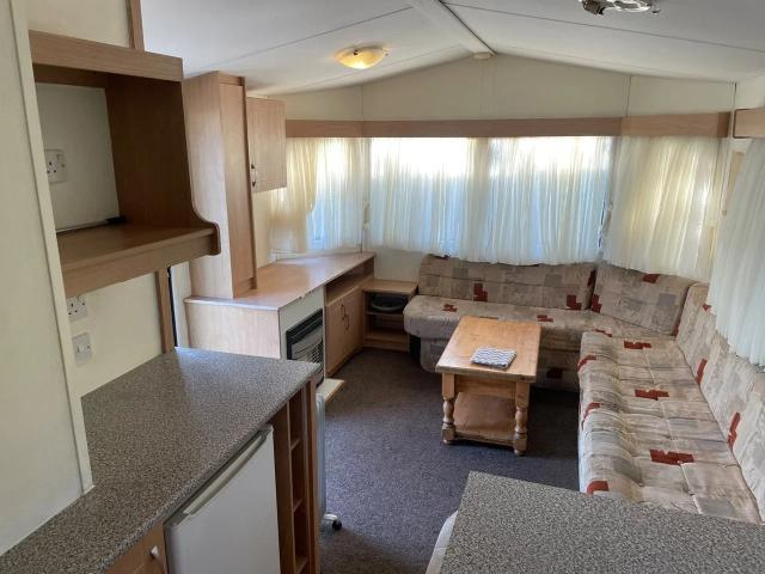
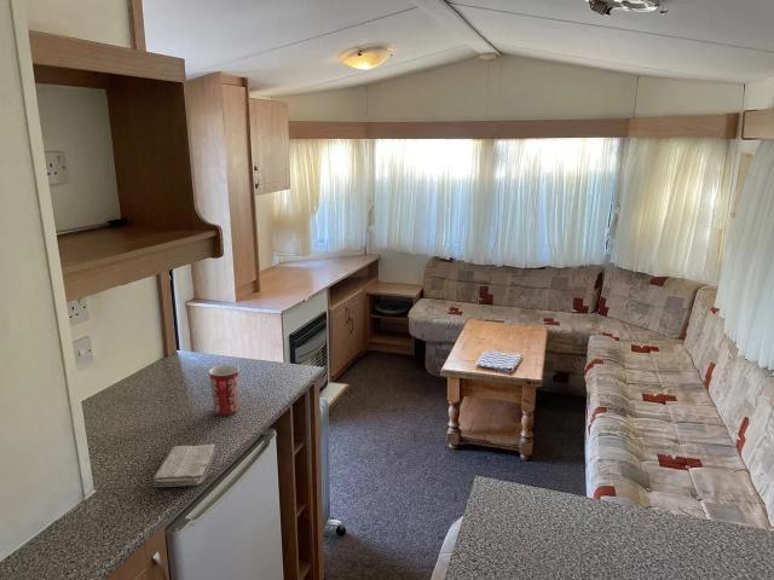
+ washcloth (186, 463)
+ mug (224, 392)
